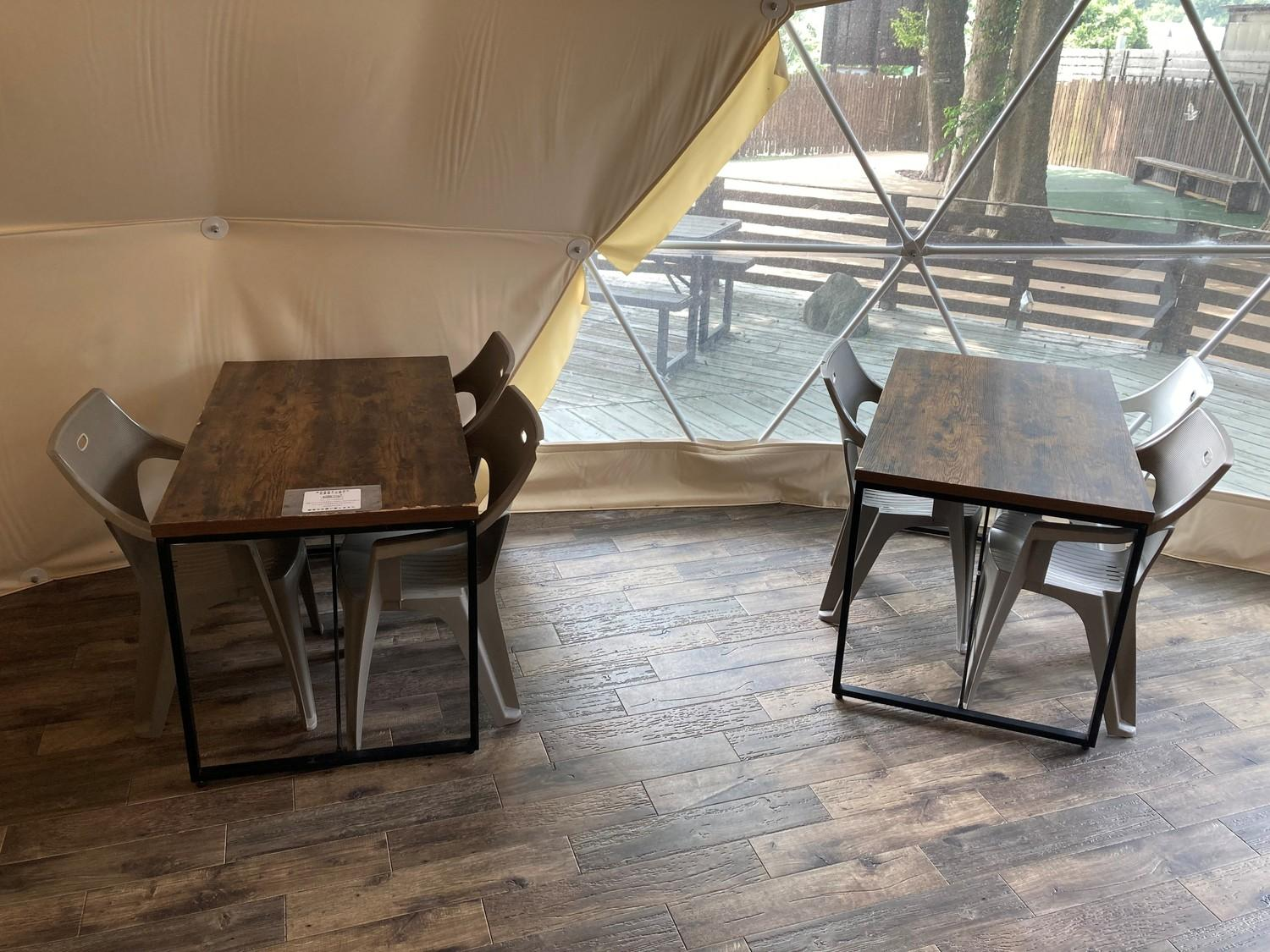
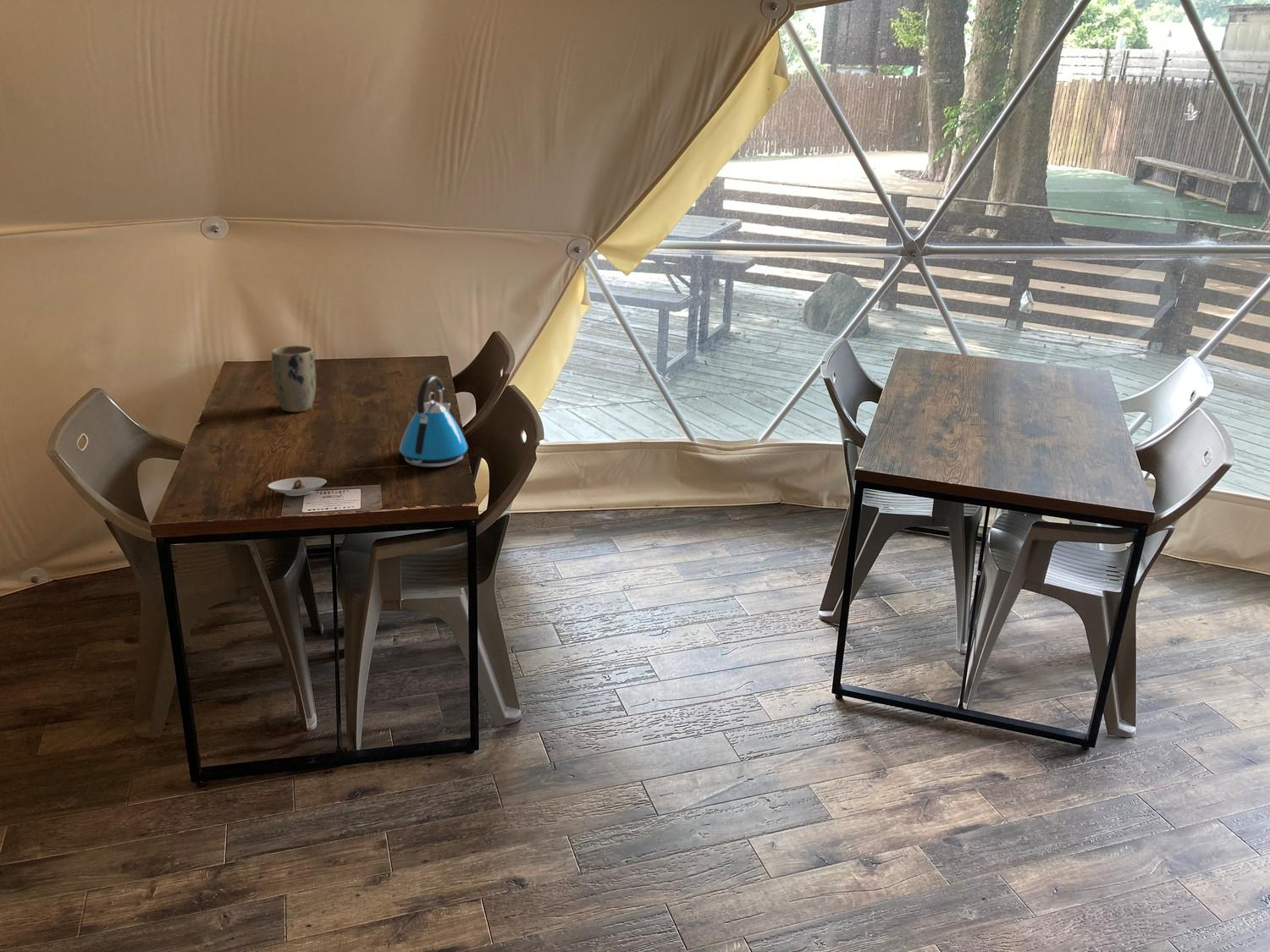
+ kettle (431, 417)
+ plant pot (295, 379)
+ saucer (297, 487)
